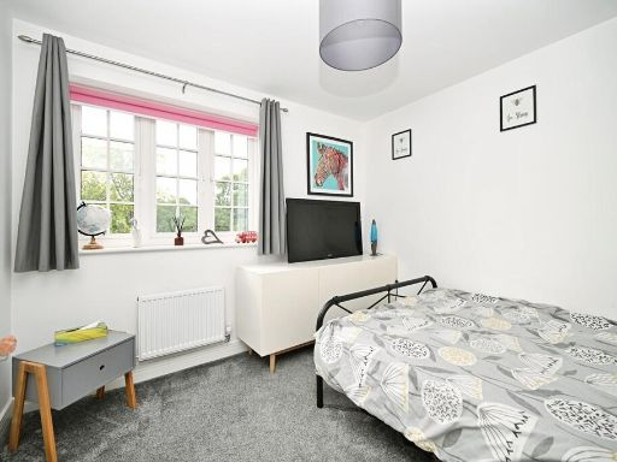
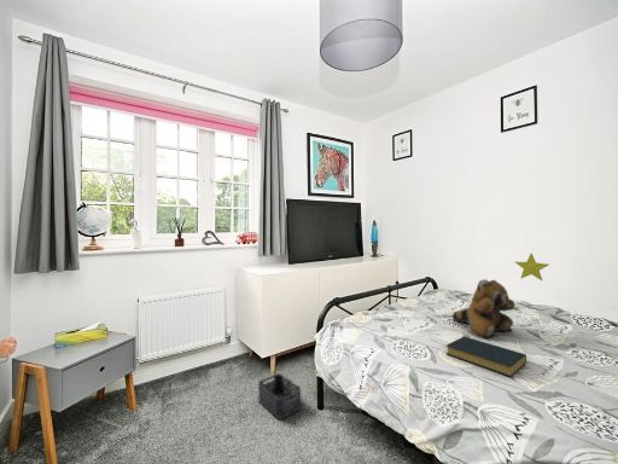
+ hardback book (484, 353)
+ teddy bear (476, 302)
+ decorative star (530, 266)
+ storage bin (279, 394)
